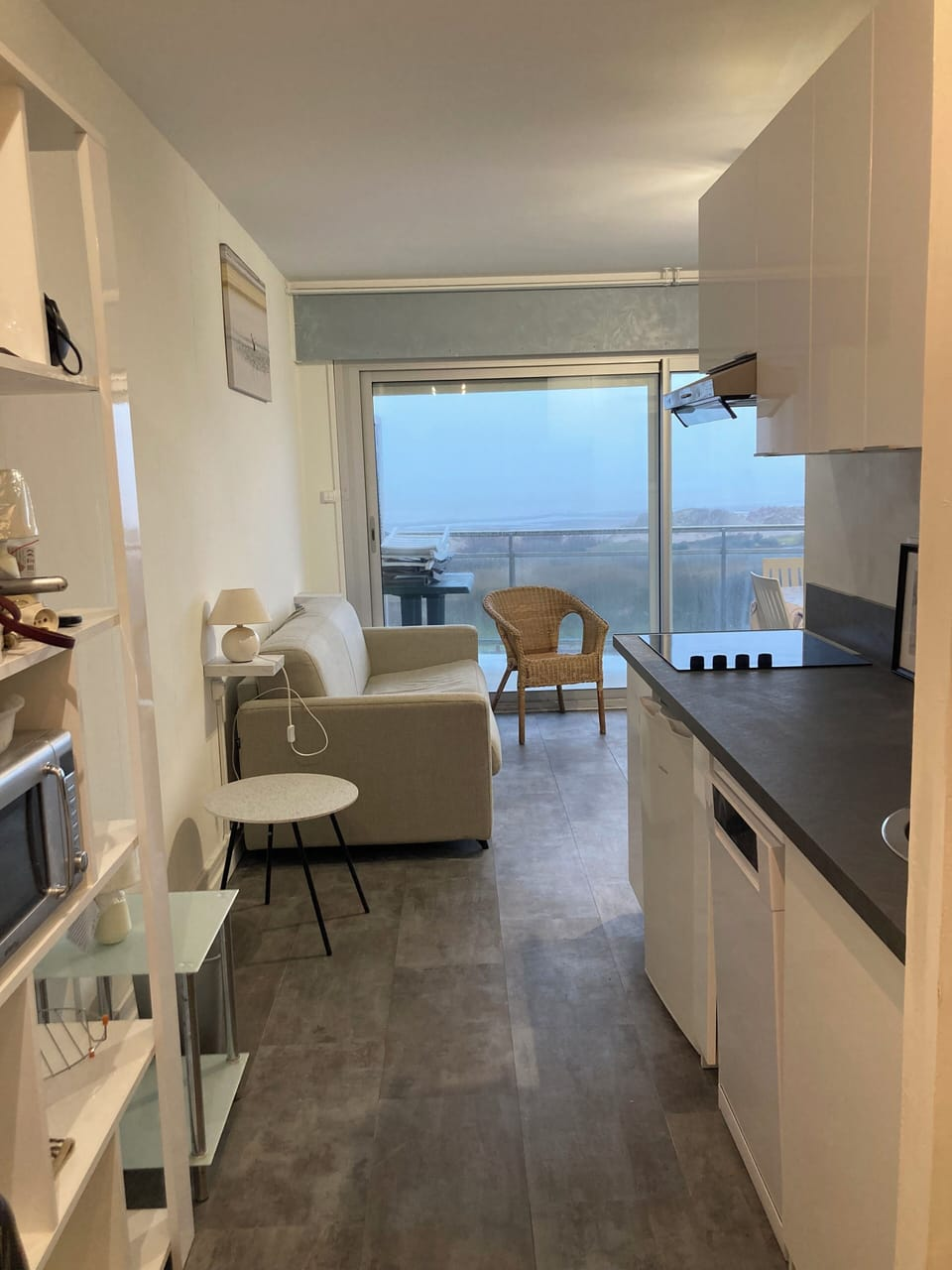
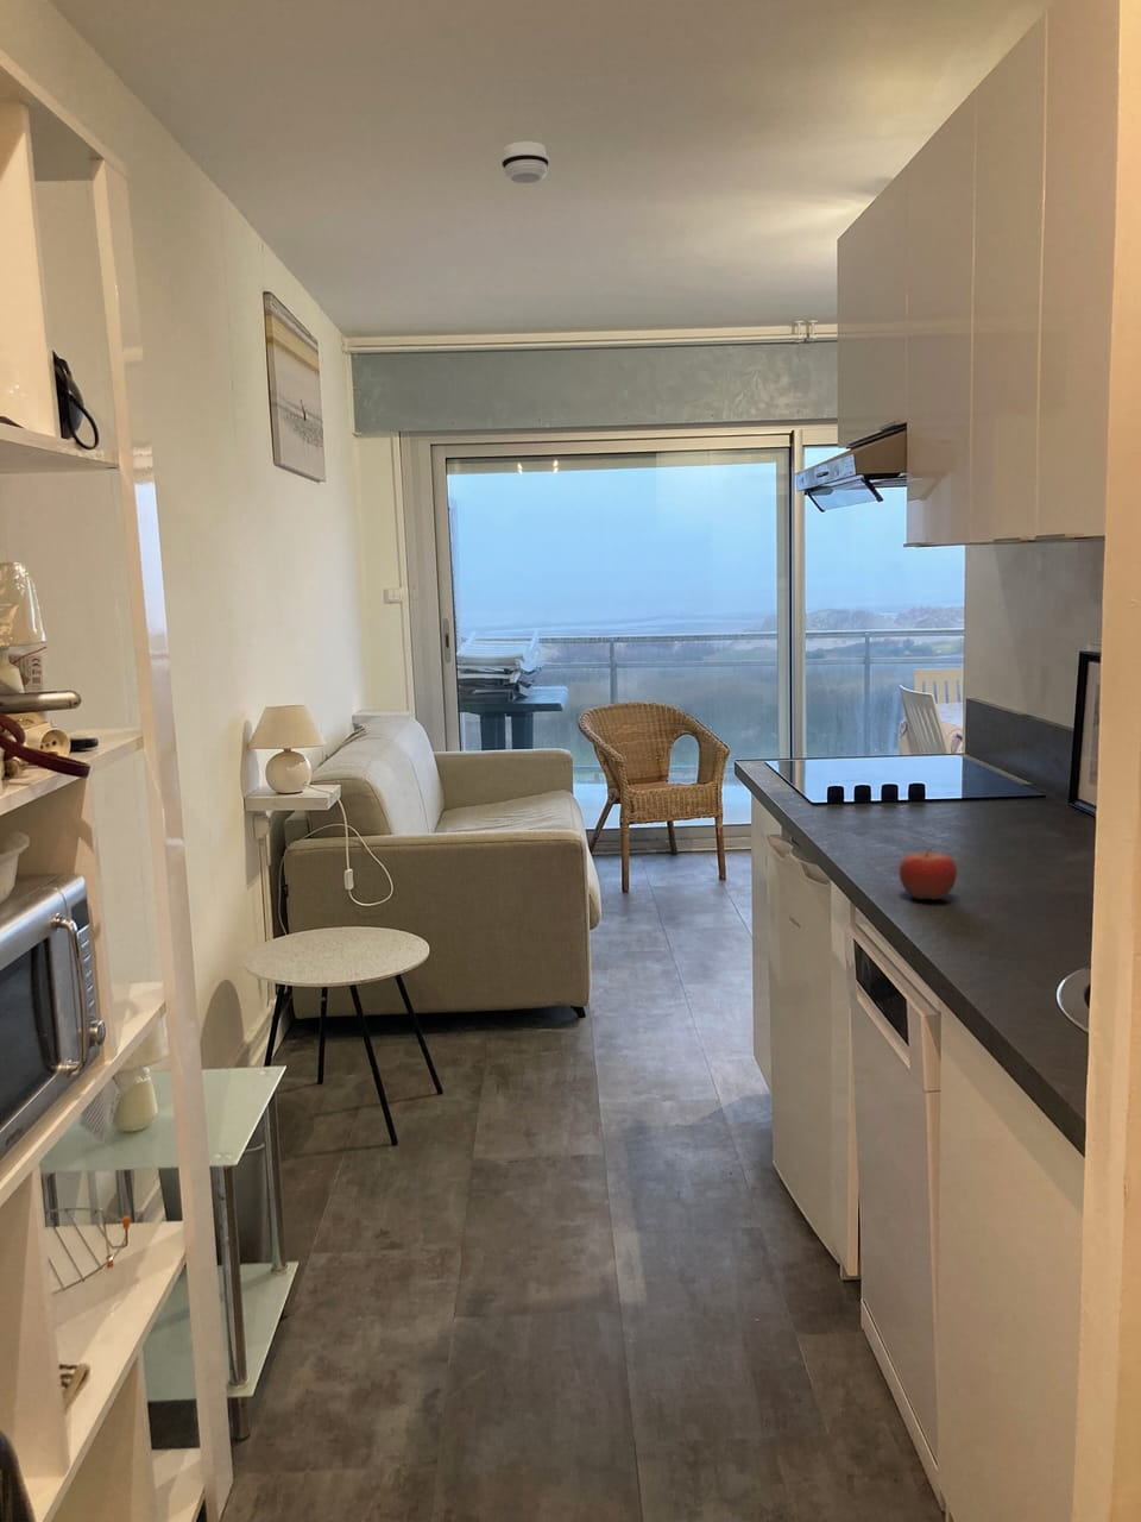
+ smoke detector (525, 163)
+ fruit (928, 870)
